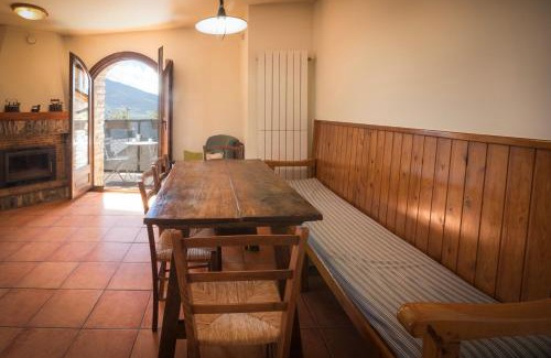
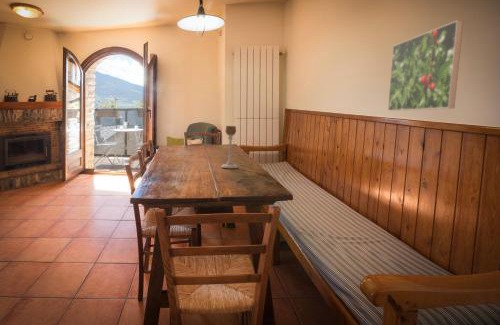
+ candle holder (230, 146)
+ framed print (419, 72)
